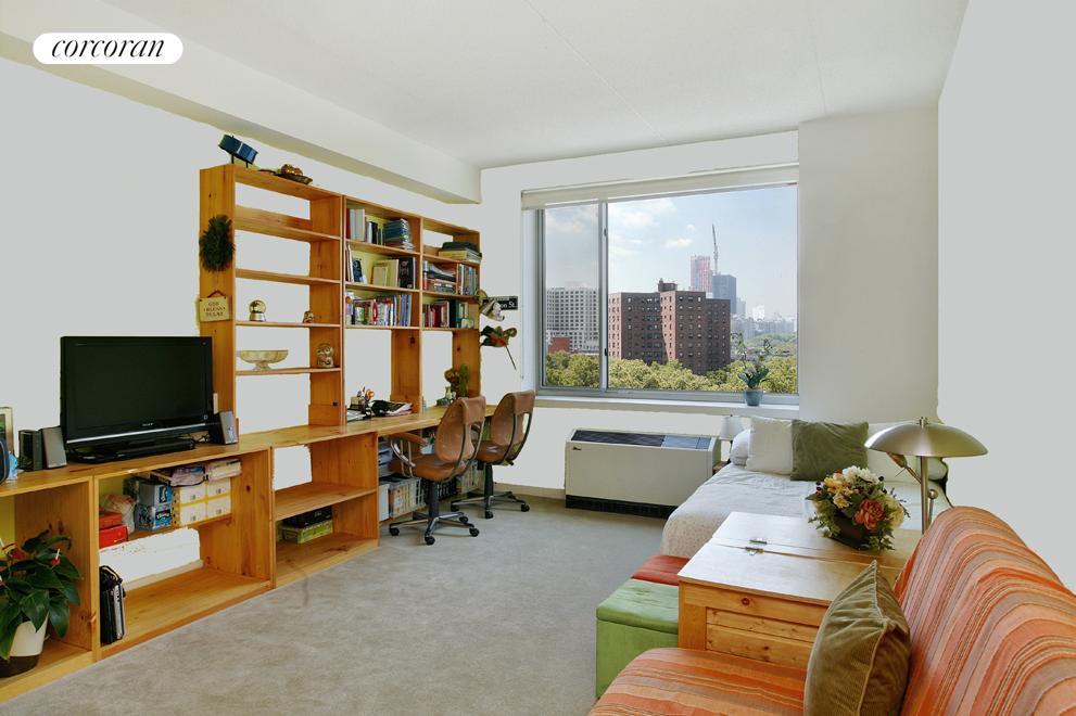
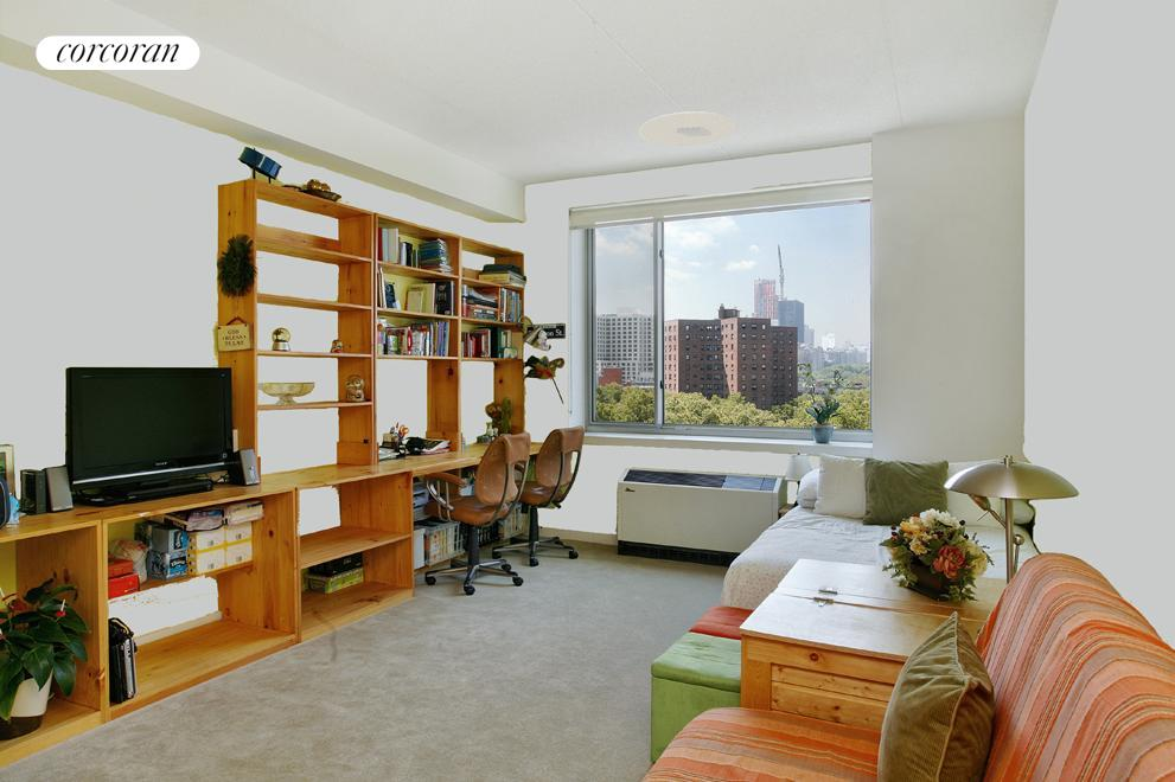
+ ceiling light (687, 124)
